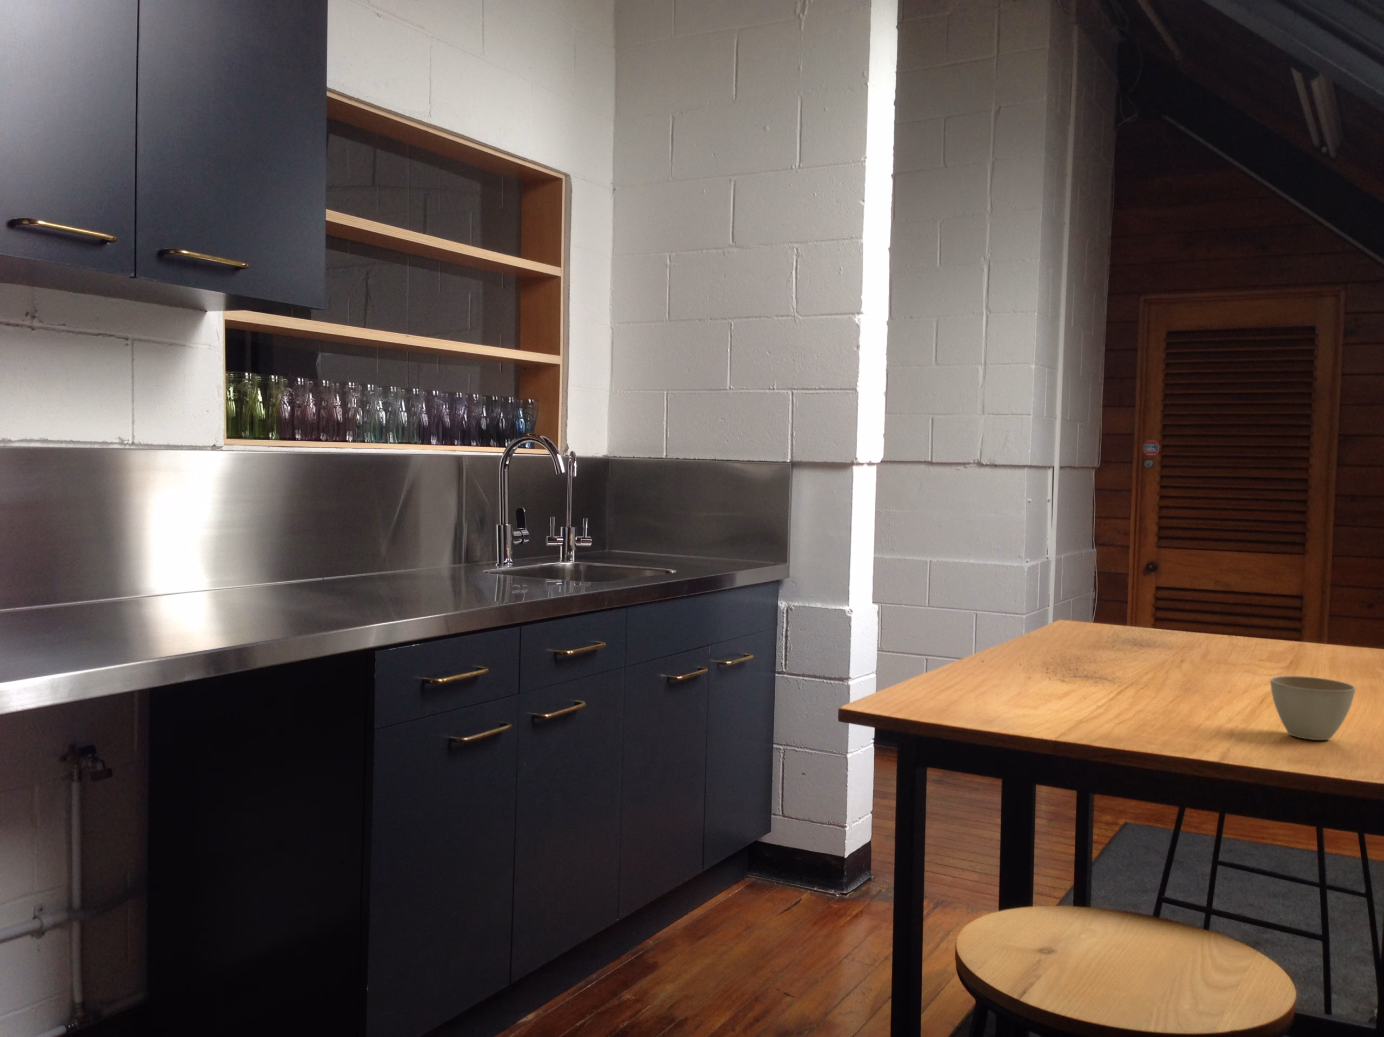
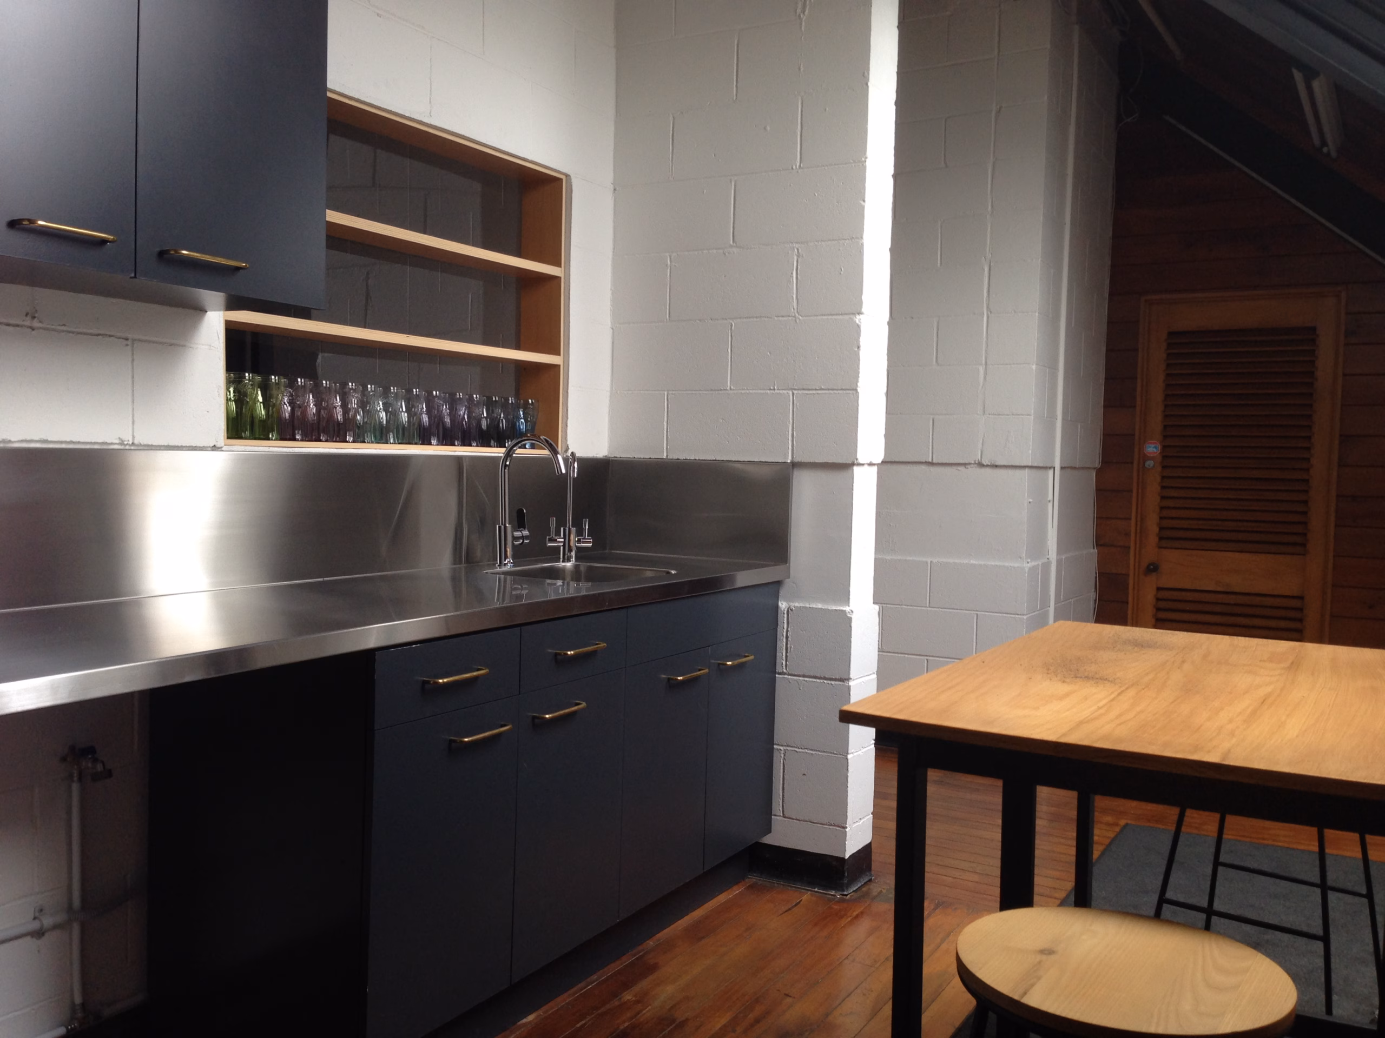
- flower pot (1311, 709)
